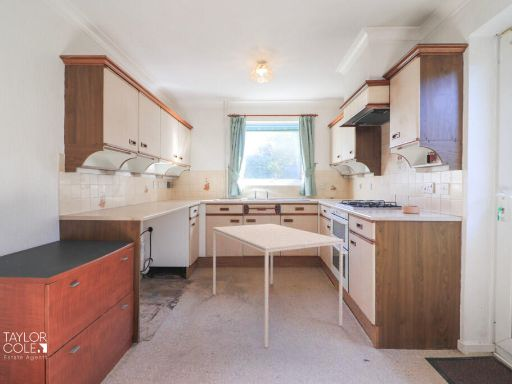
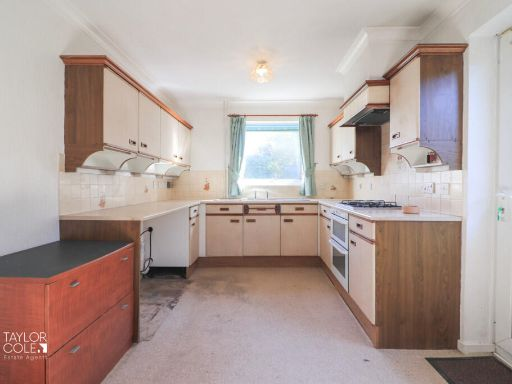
- dining table (271, 270)
